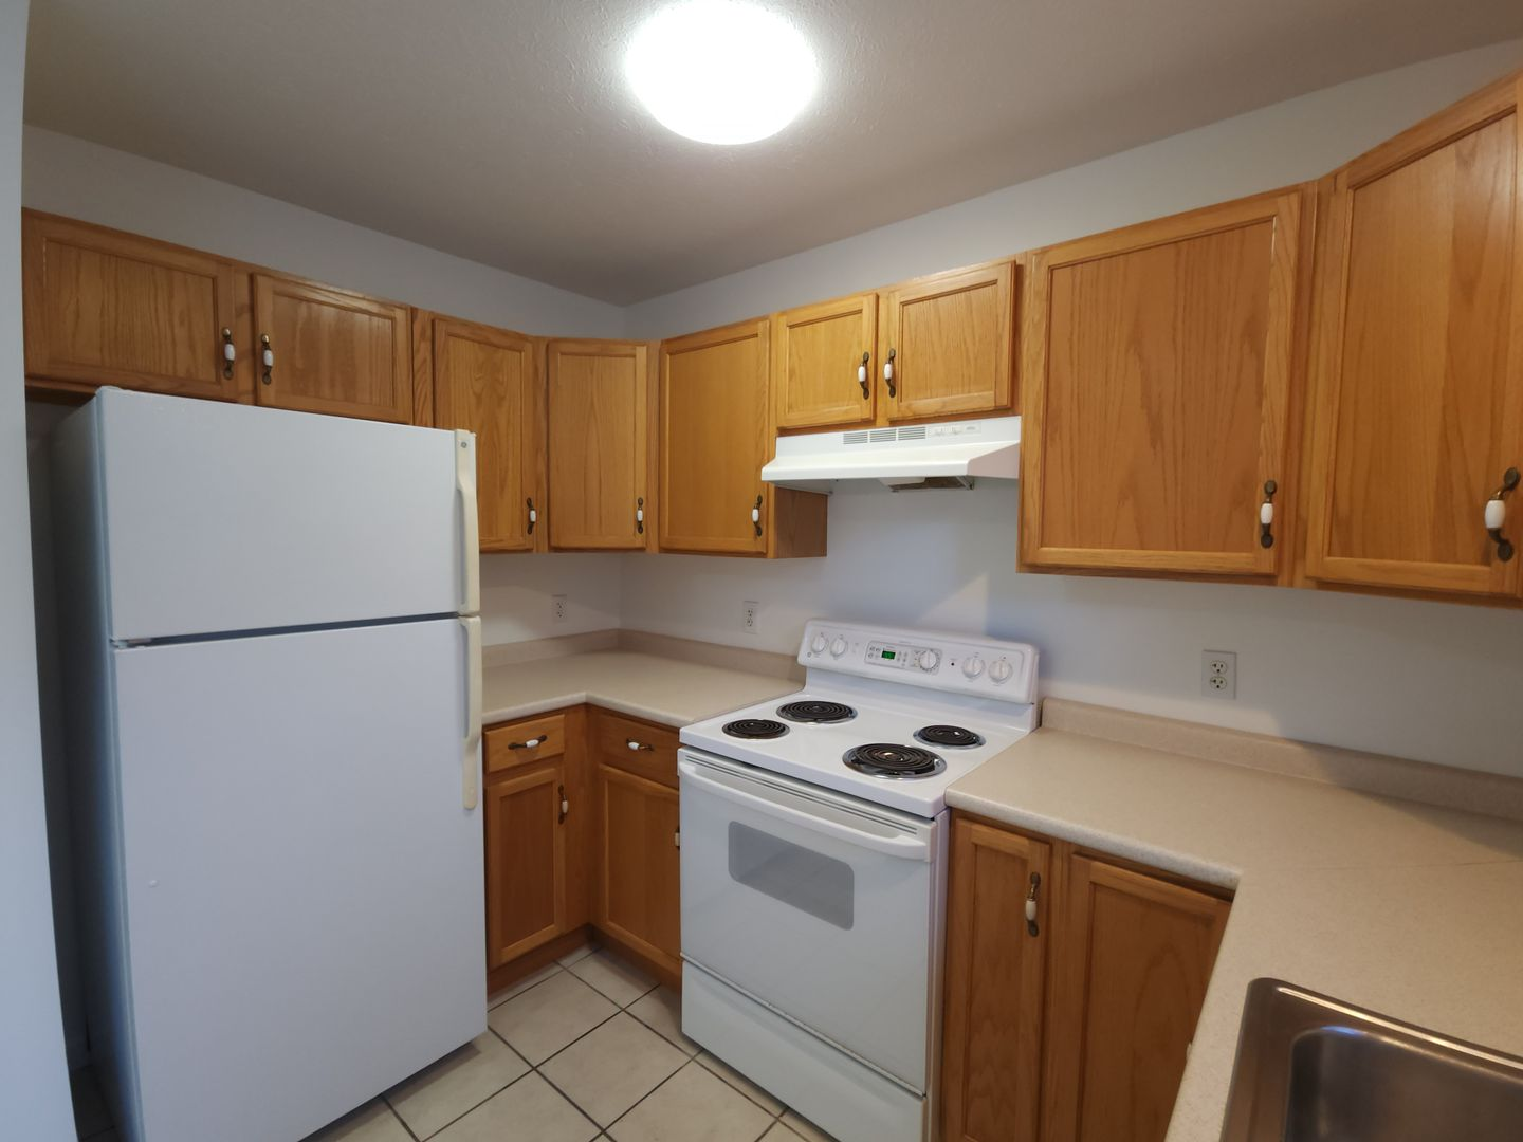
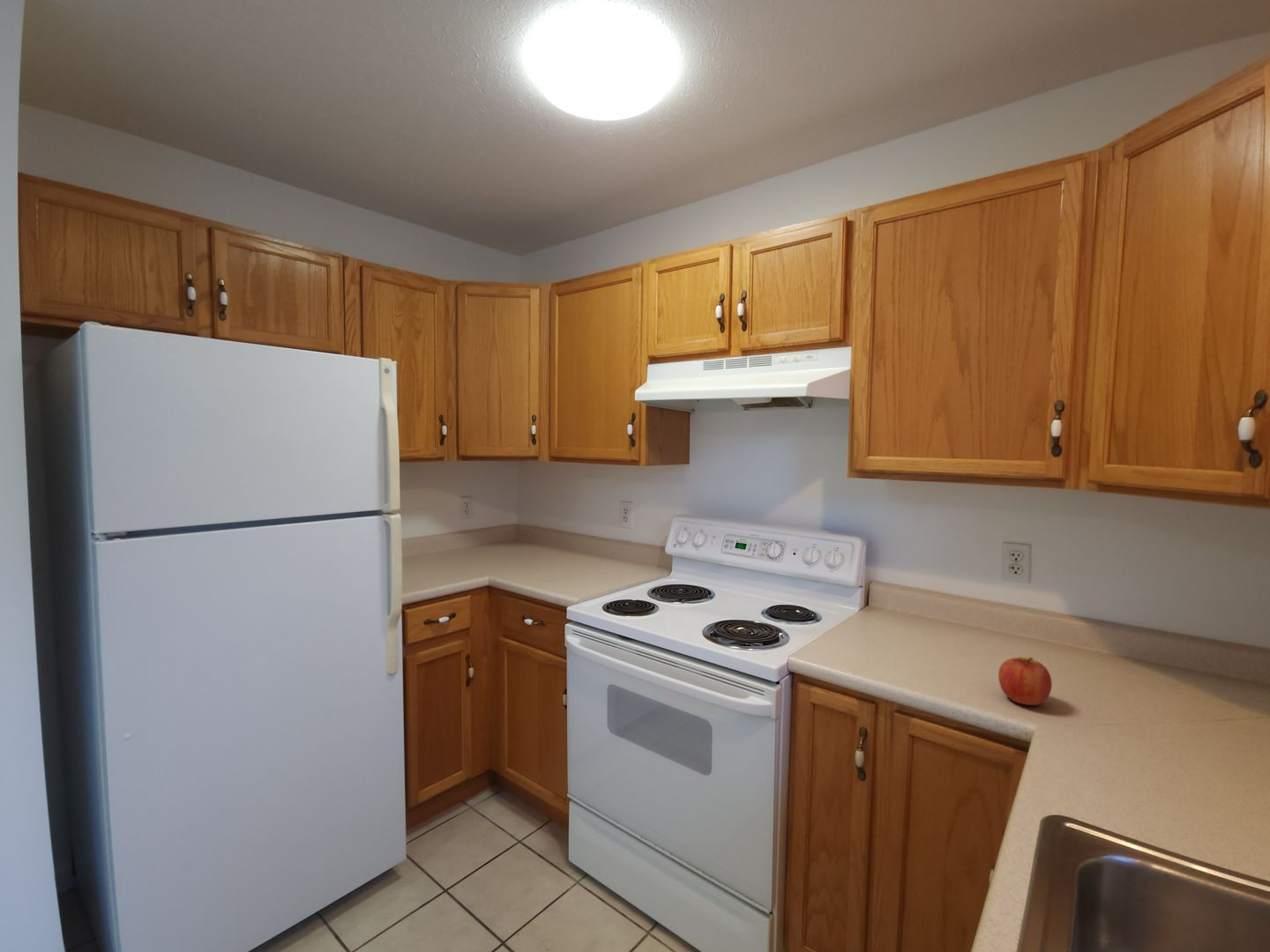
+ fruit (1024, 678)
